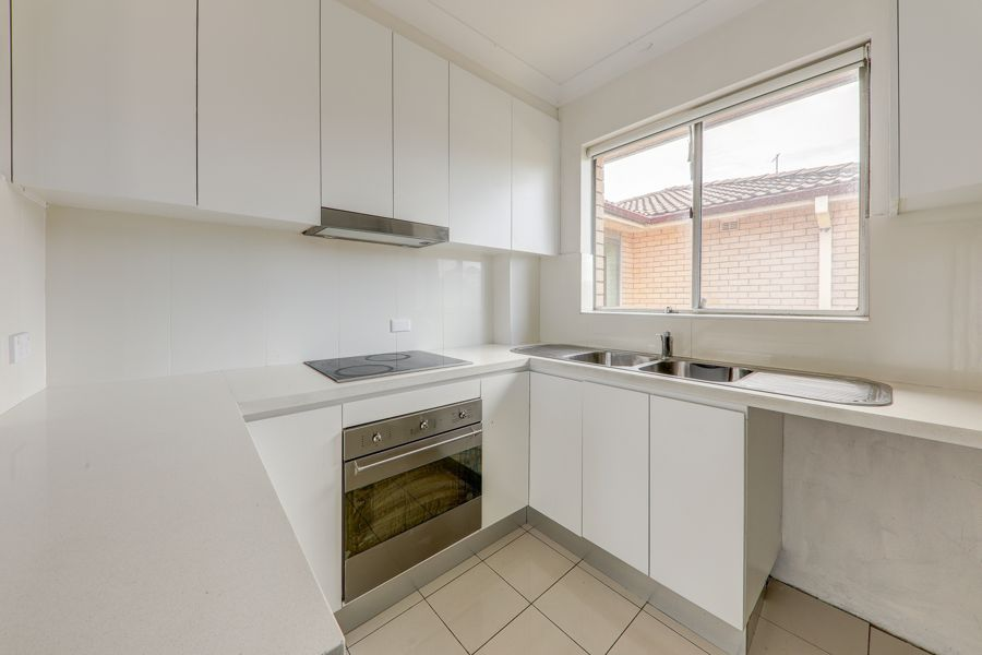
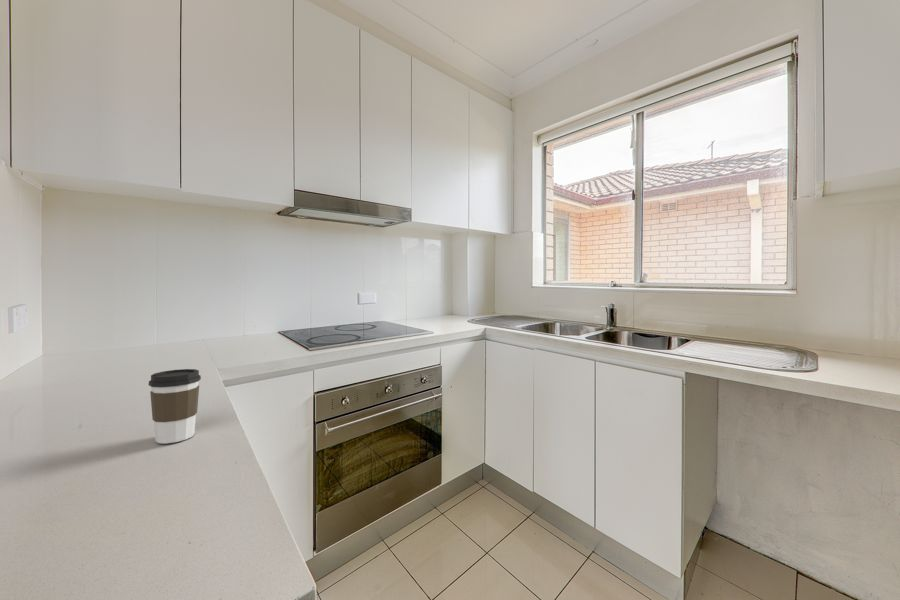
+ coffee cup (175, 405)
